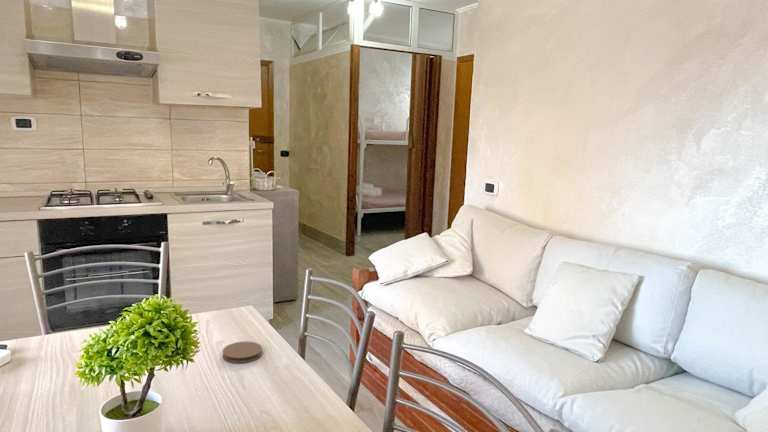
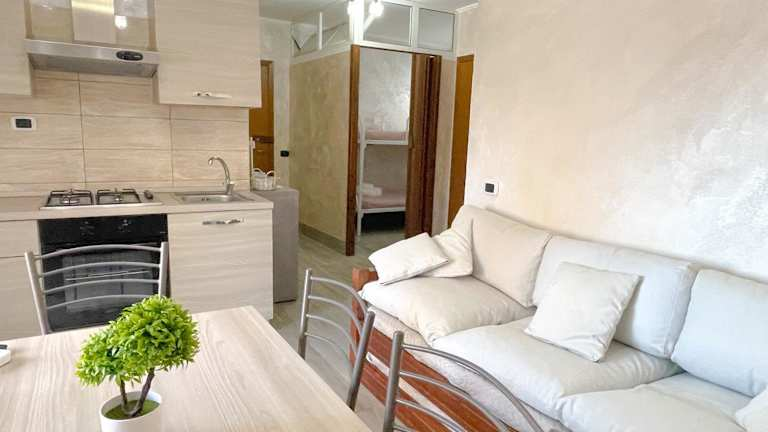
- coaster (242, 351)
